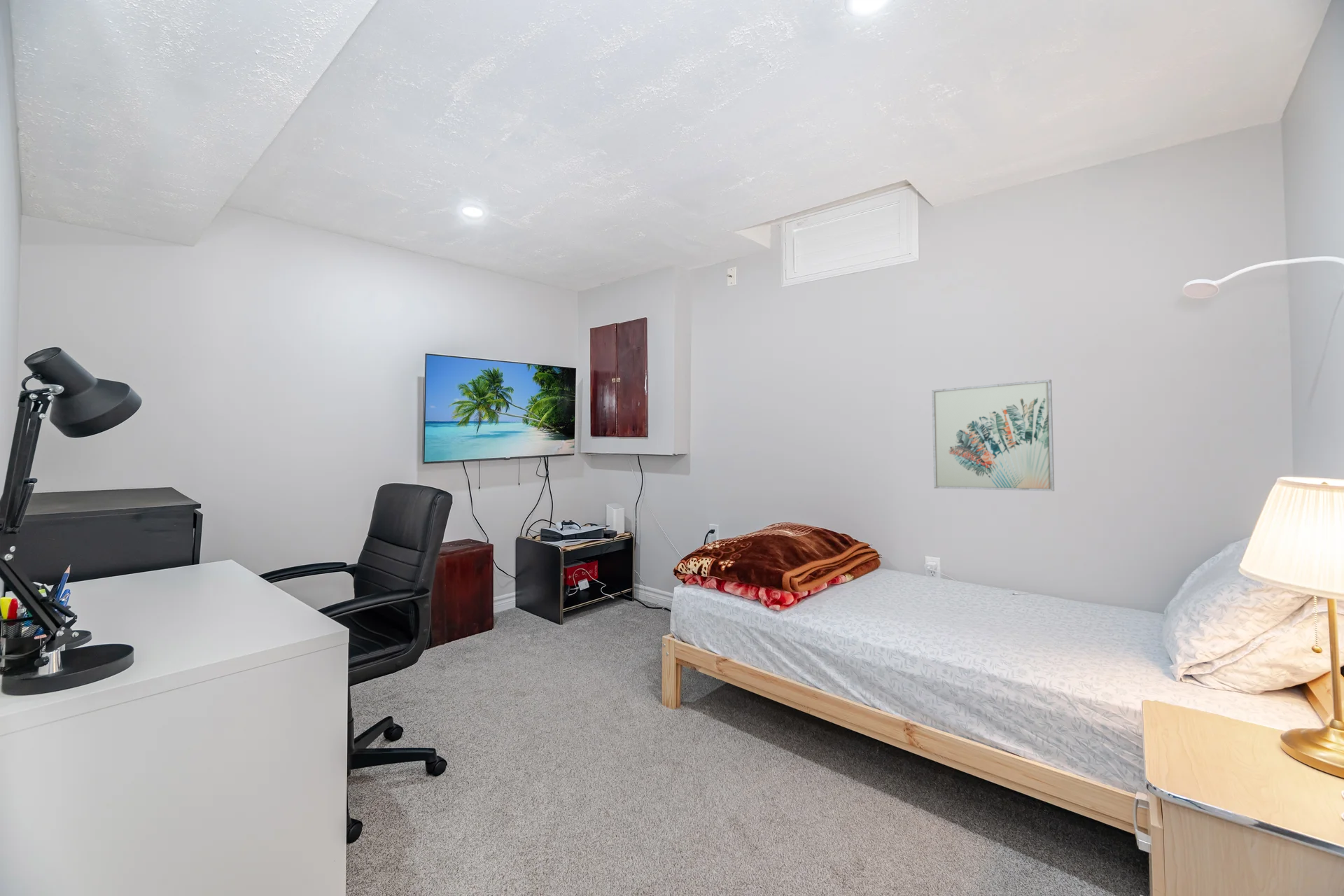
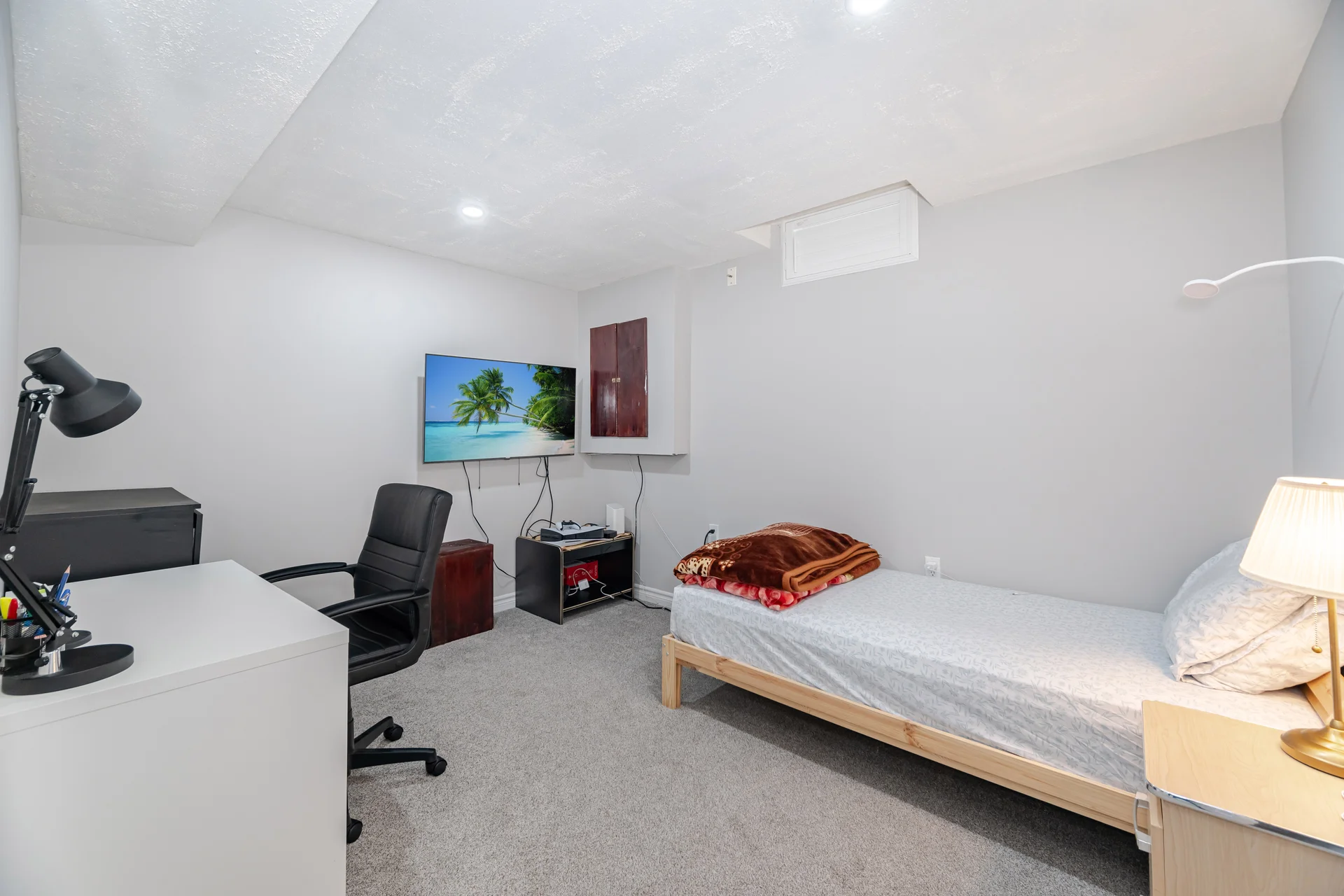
- wall art (989, 437)
